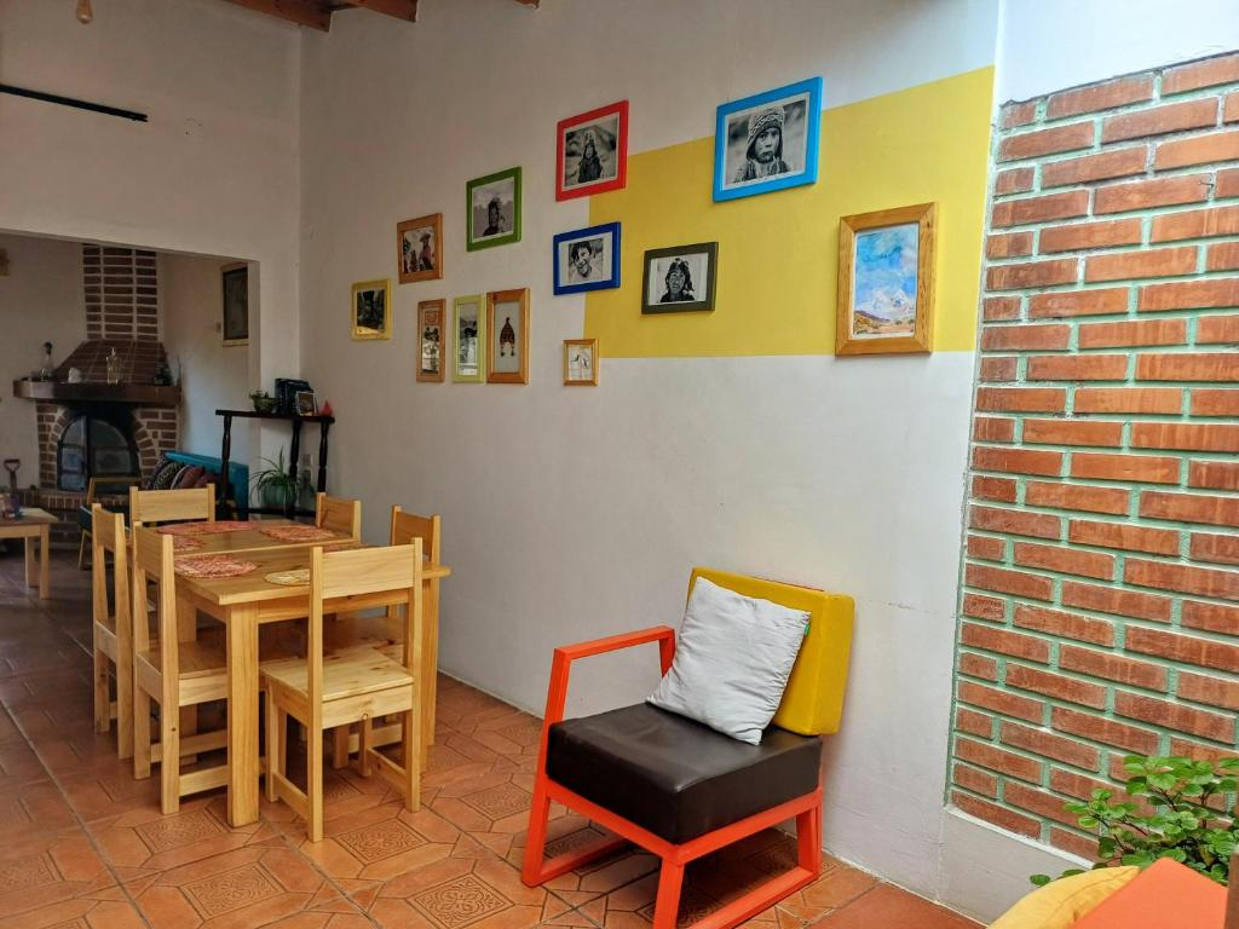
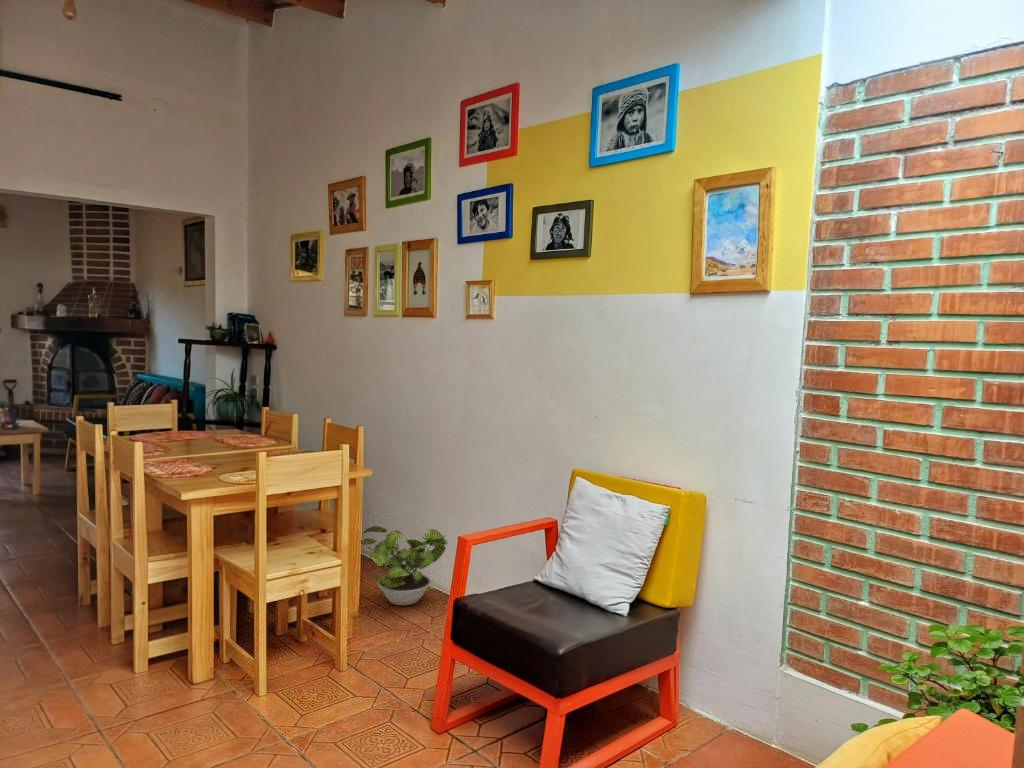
+ potted plant (399, 562)
